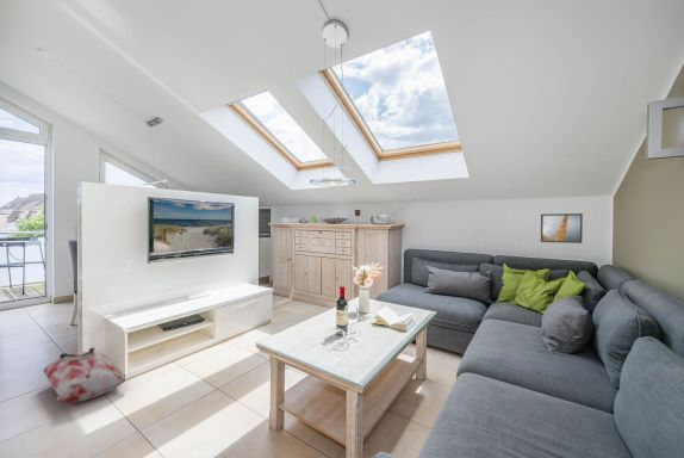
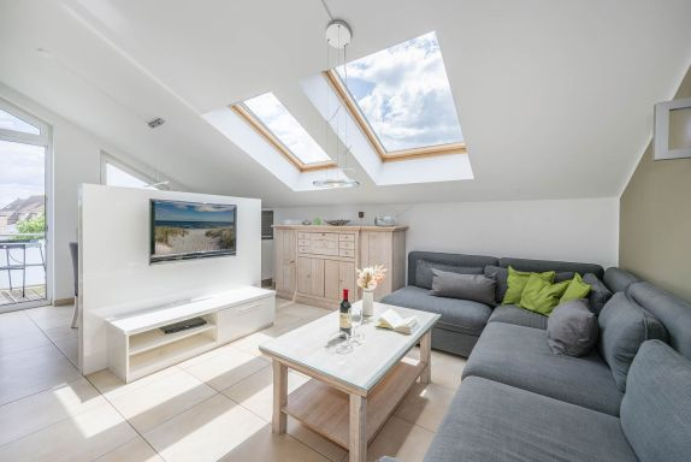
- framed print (560, 228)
- bag (83, 372)
